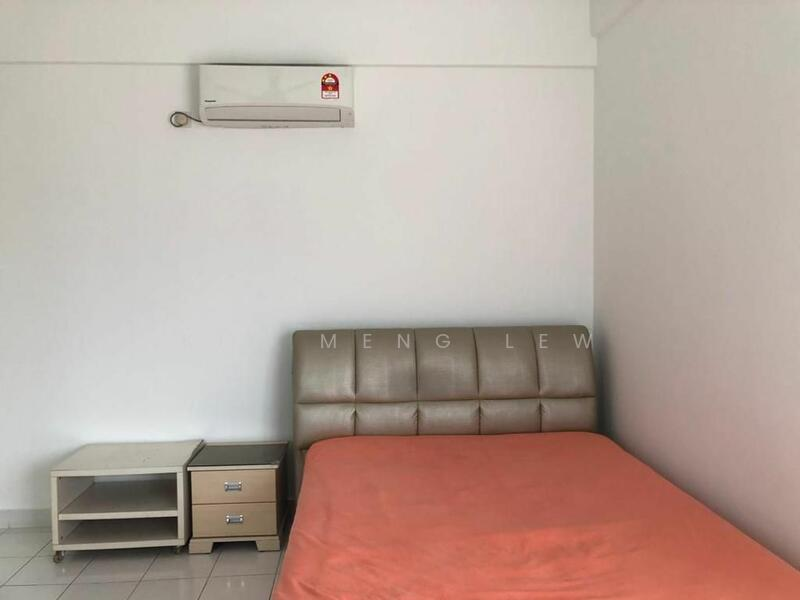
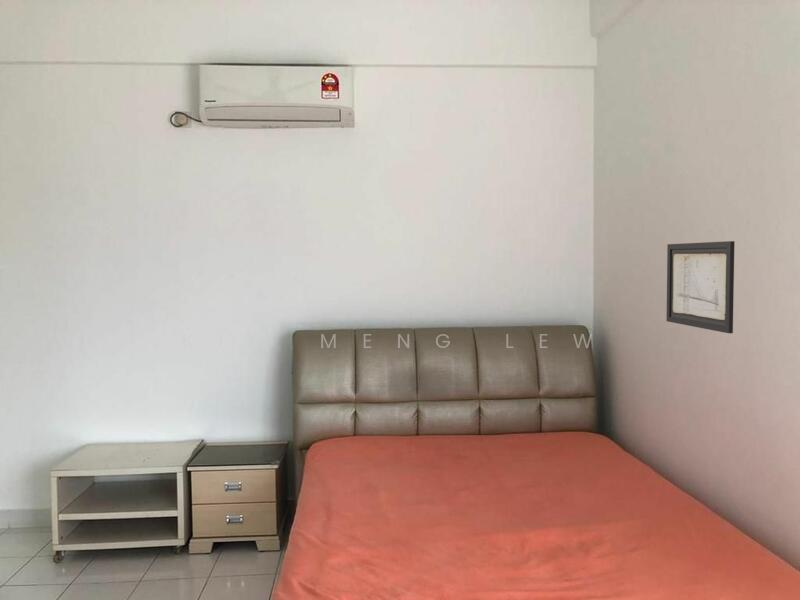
+ wall art (697, 284)
